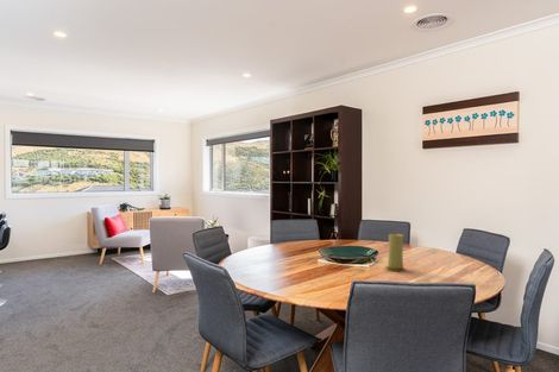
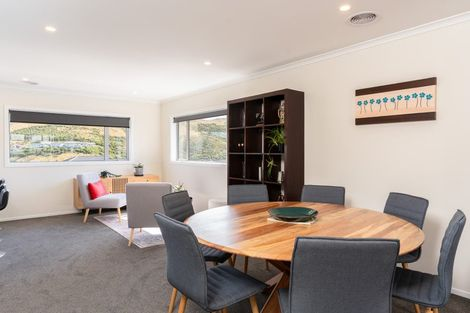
- candle (395, 251)
